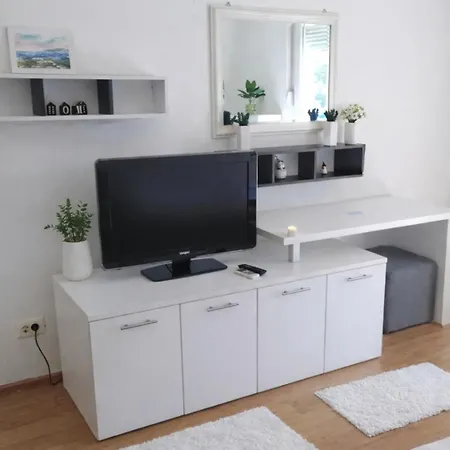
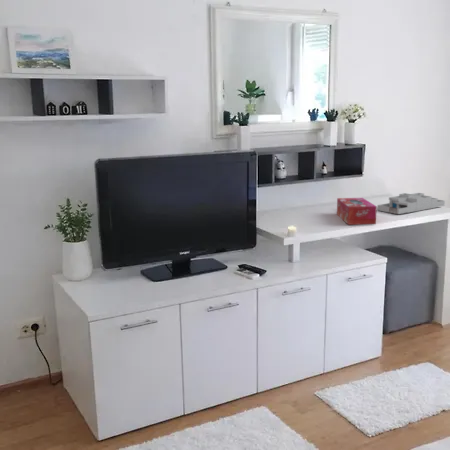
+ desk organizer (411, 201)
+ tissue box (355, 210)
